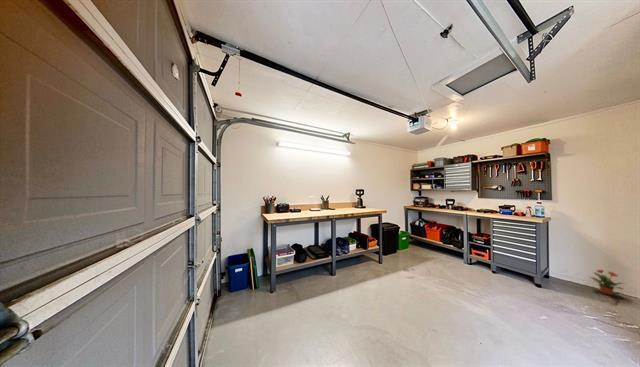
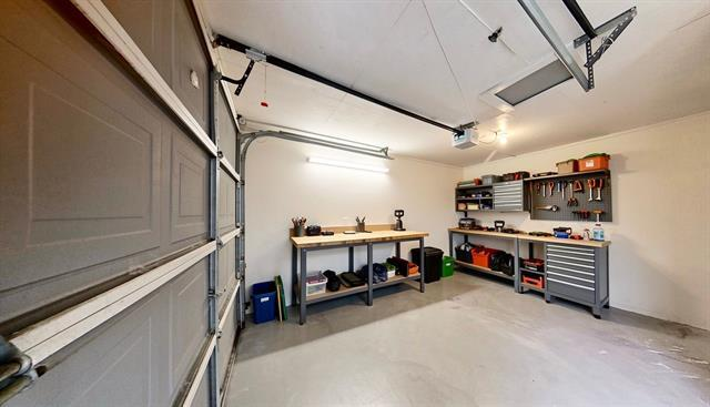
- potted plant (606, 281)
